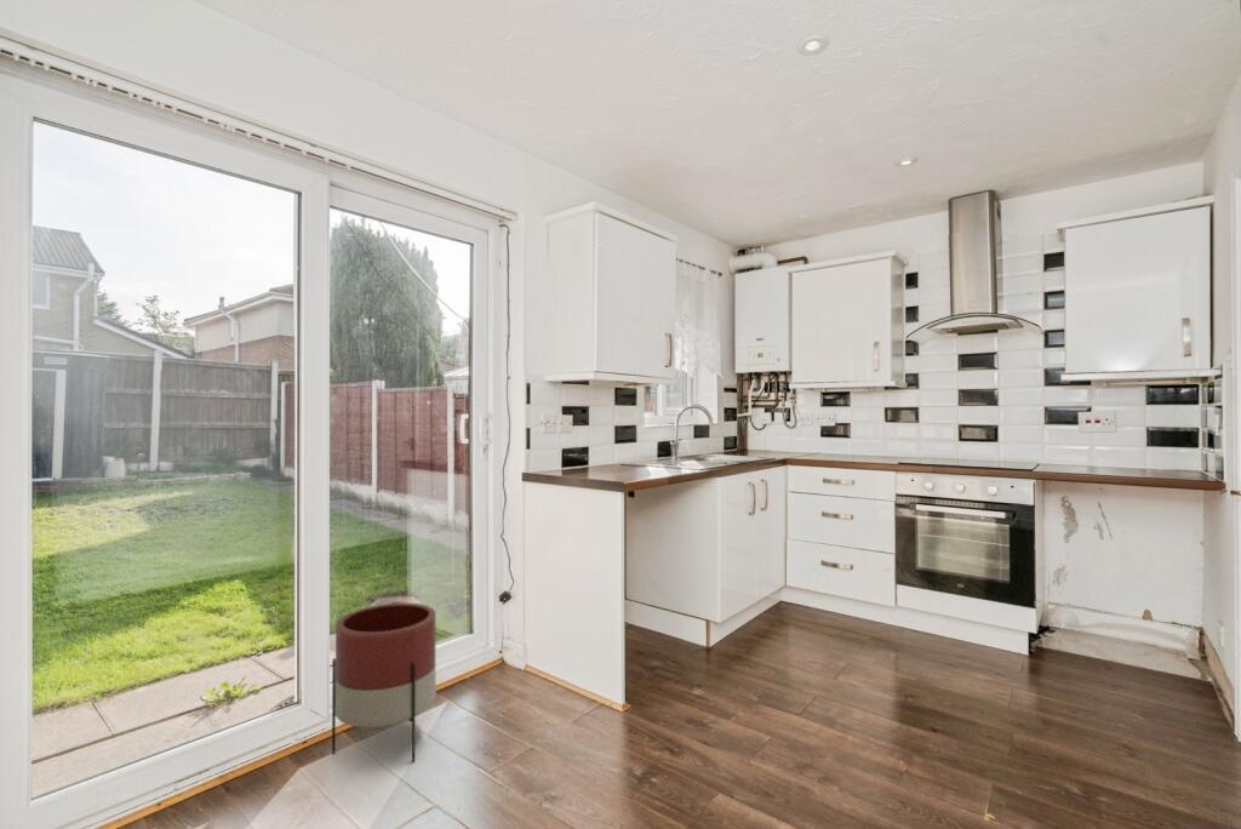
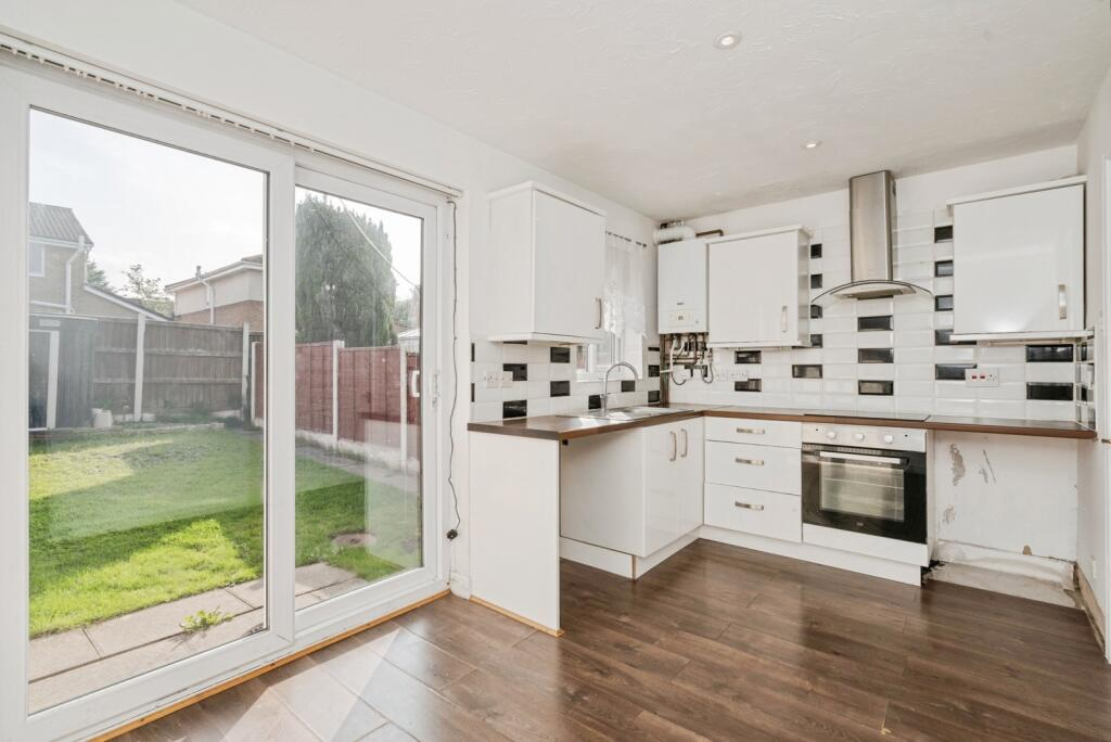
- planter (387, 680)
